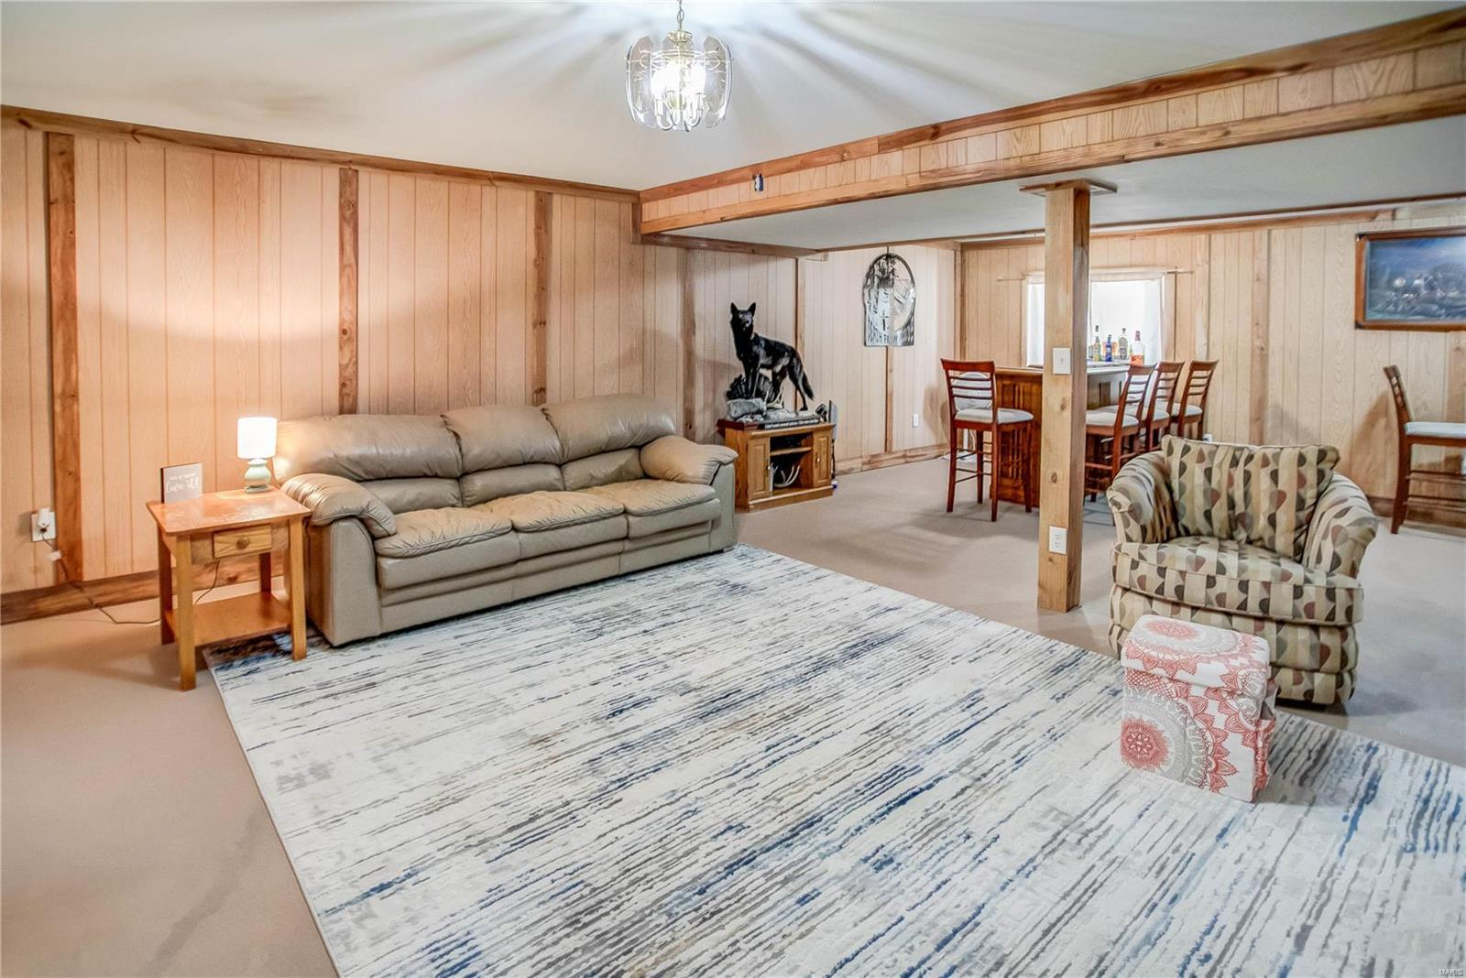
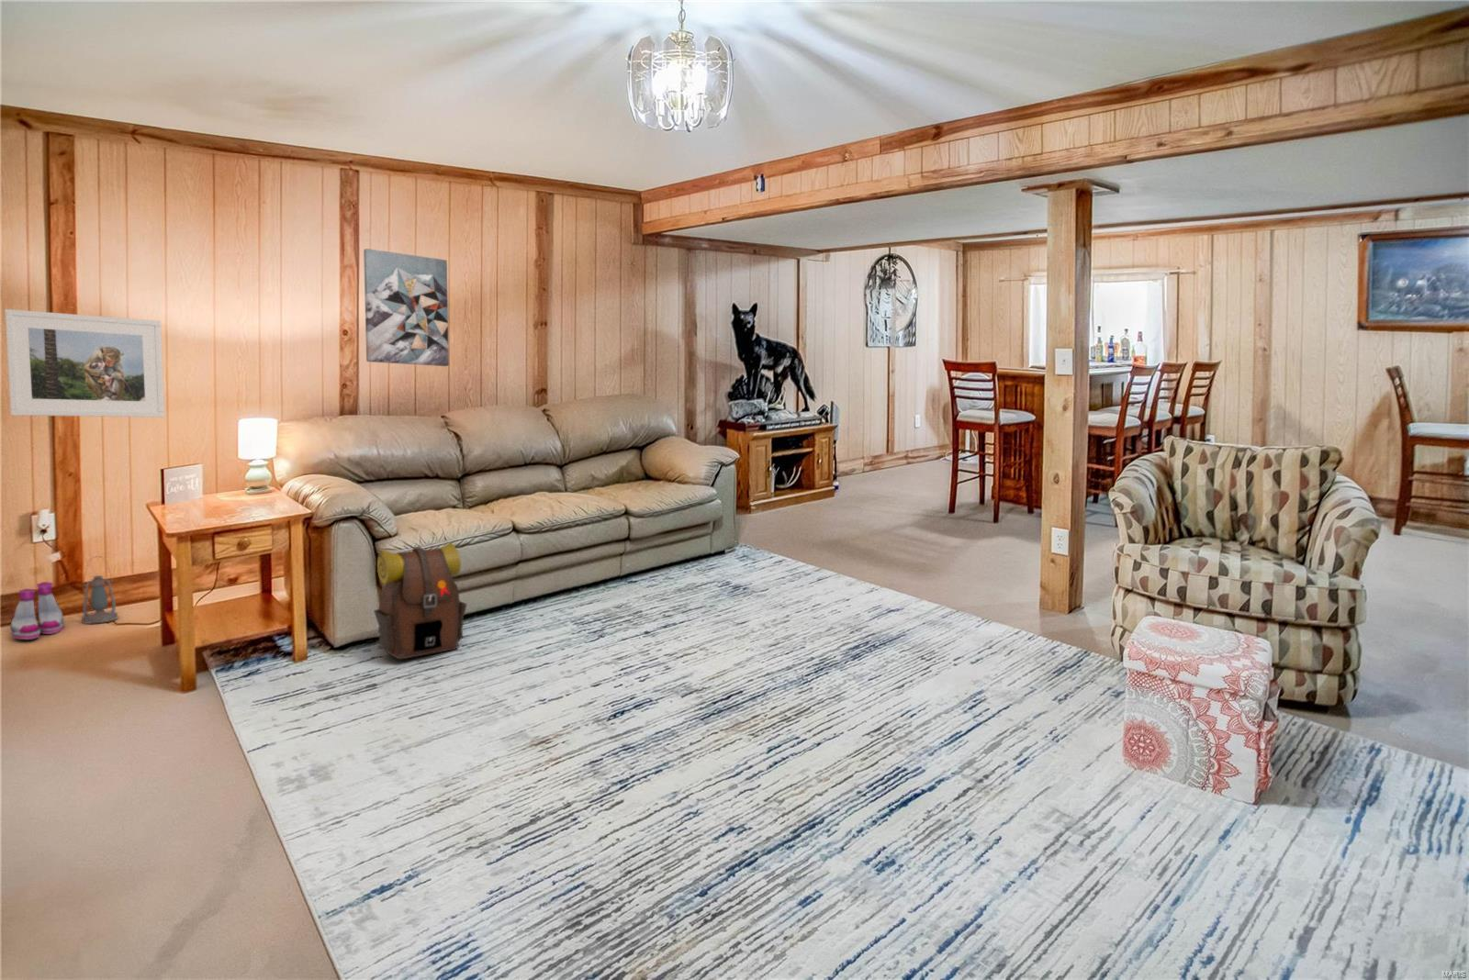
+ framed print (89, 365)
+ wall art (407, 310)
+ boots (37, 608)
+ backpack (415, 596)
+ lantern (98, 588)
